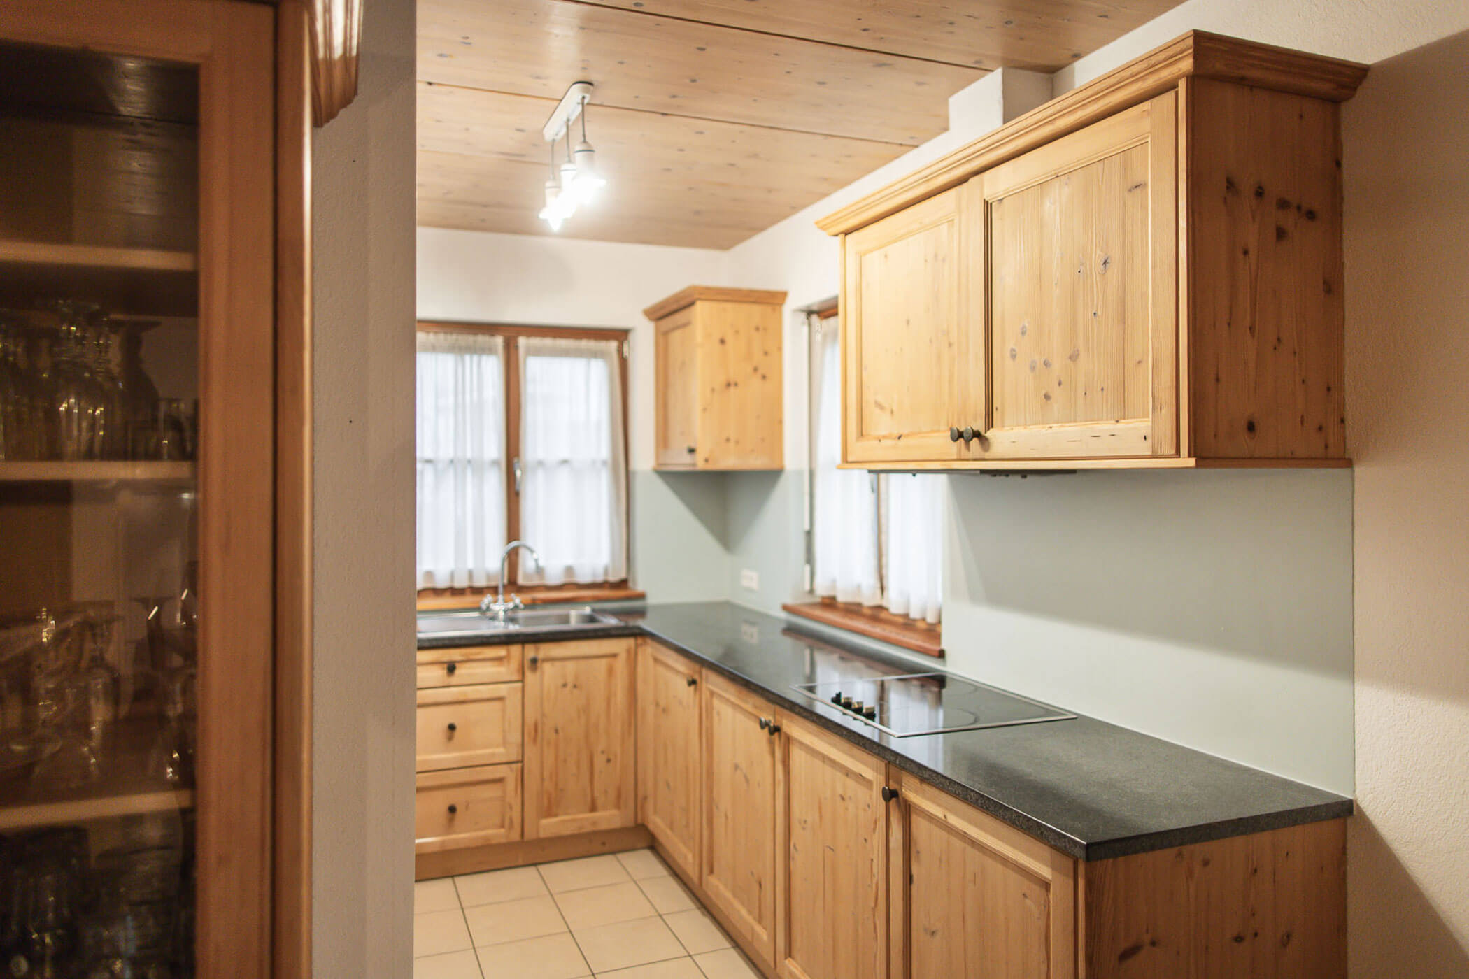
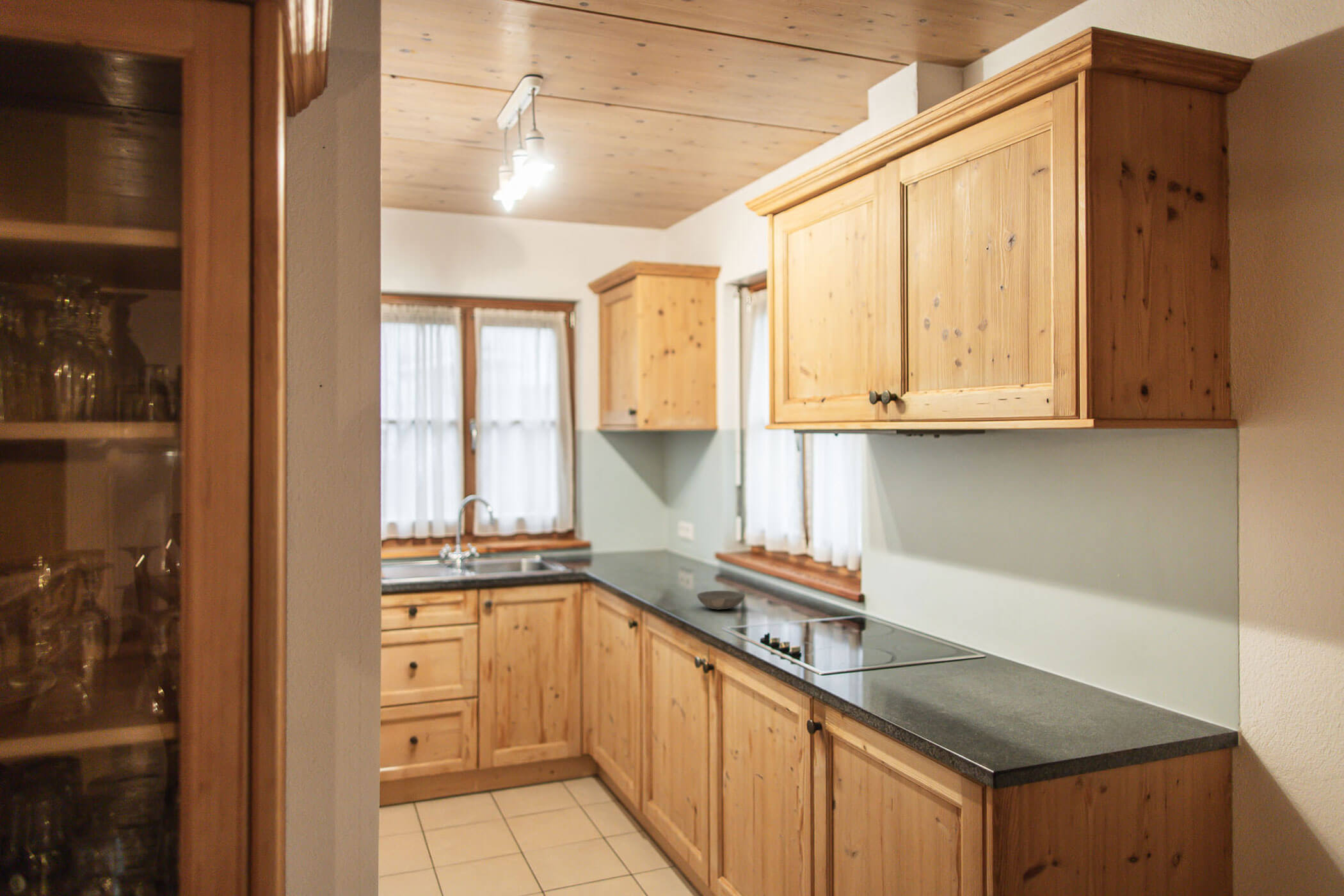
+ bowl (721, 601)
